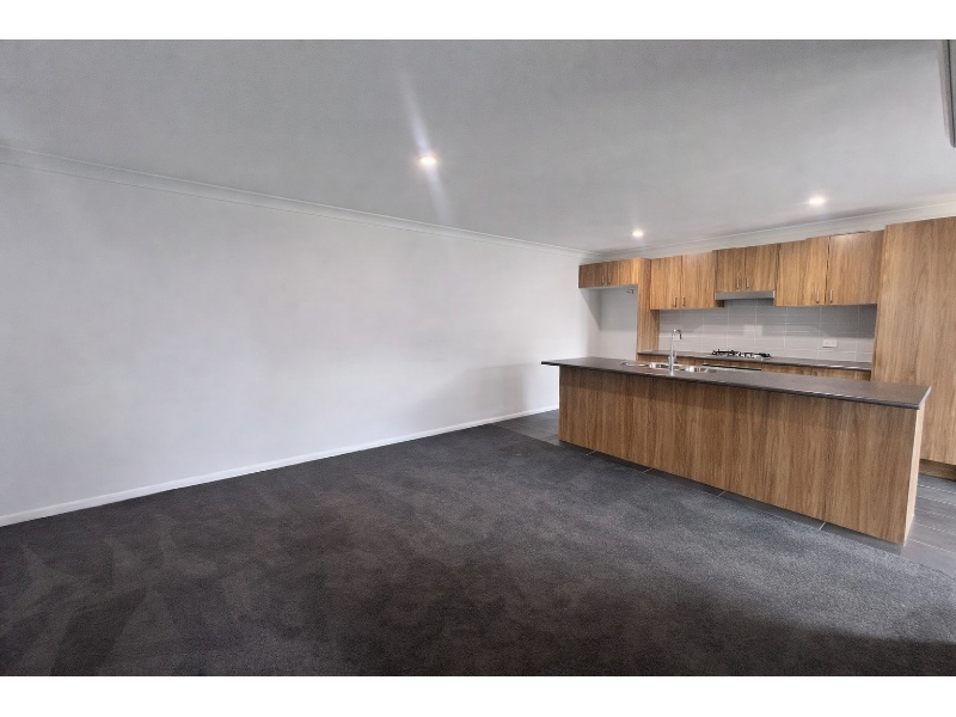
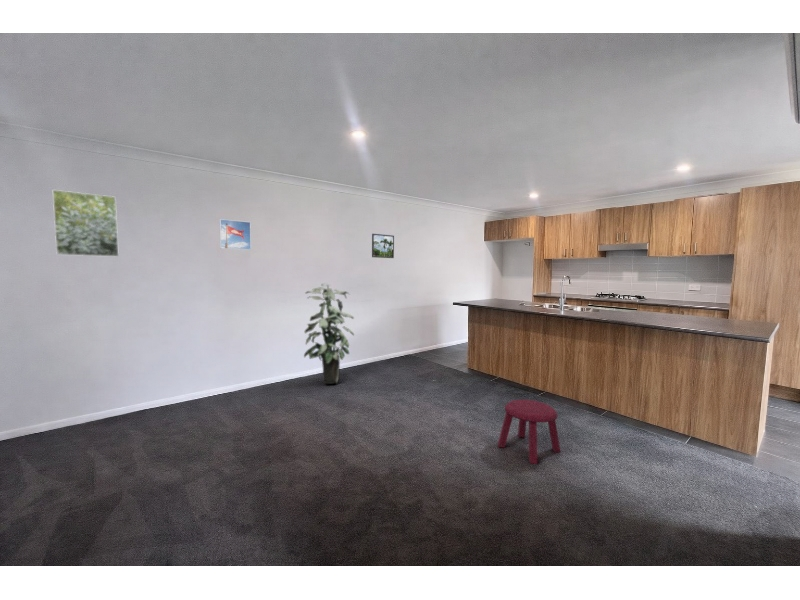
+ indoor plant (327, 333)
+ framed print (87, 224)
+ stool (529, 427)
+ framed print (235, 235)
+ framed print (383, 246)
